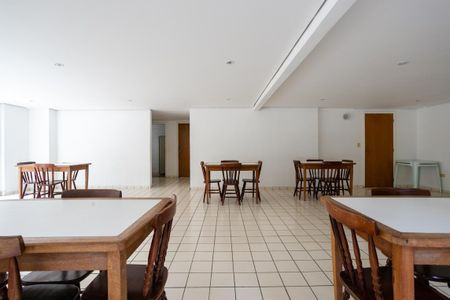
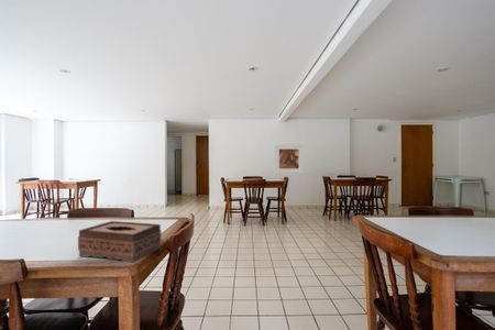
+ tissue box (121, 239)
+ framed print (288, 158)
